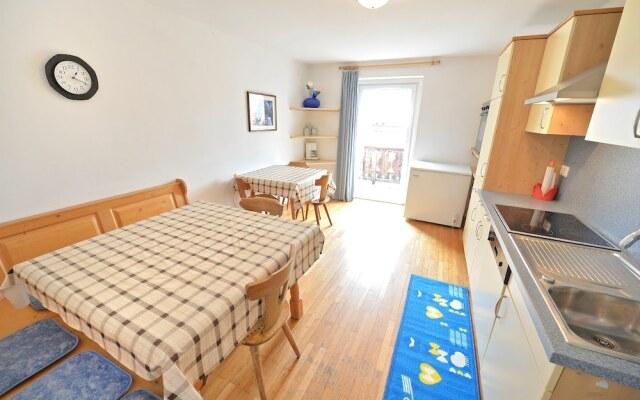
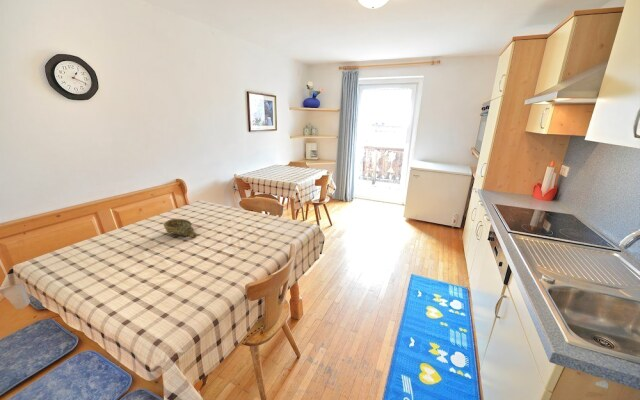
+ decorative bowl (182, 227)
